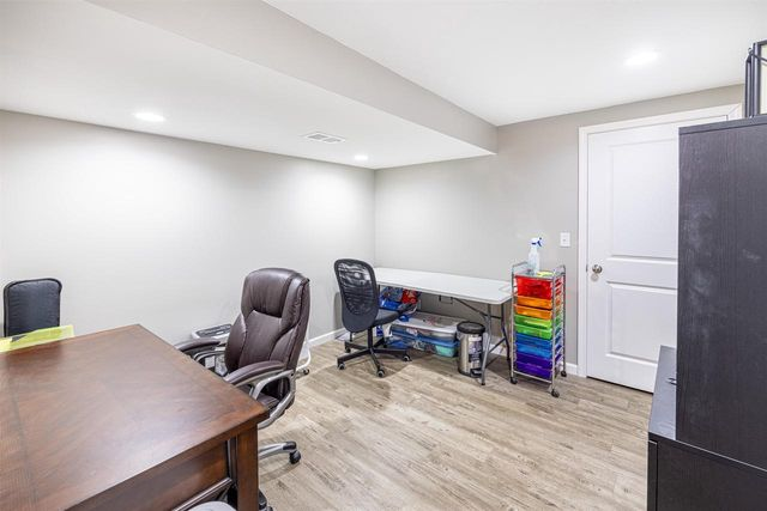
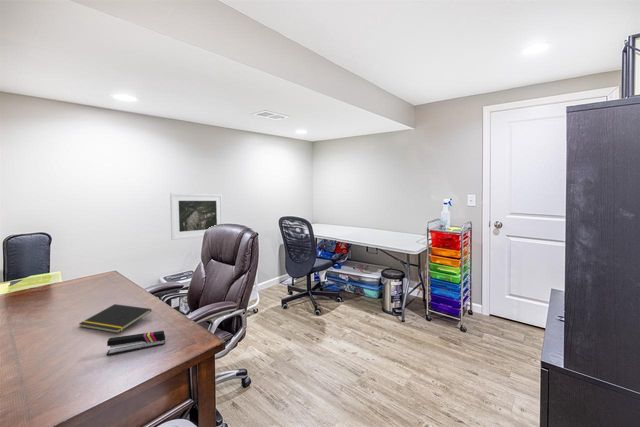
+ stapler (137, 341)
+ notepad (116, 317)
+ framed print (198, 215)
